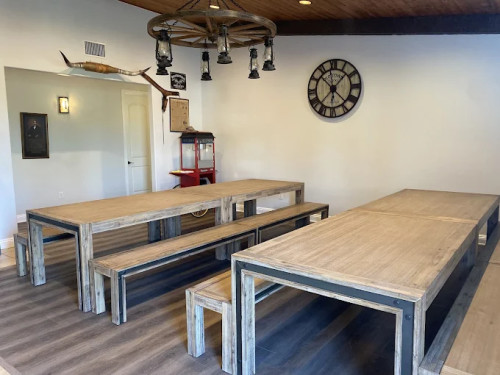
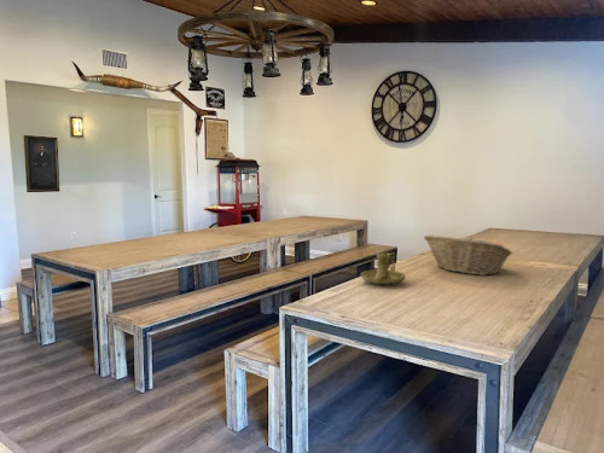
+ candle holder (384, 267)
+ fruit basket (466, 251)
